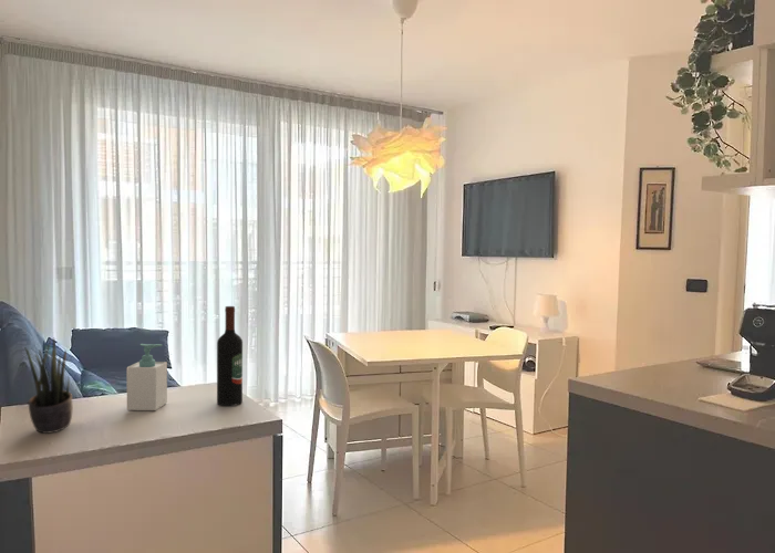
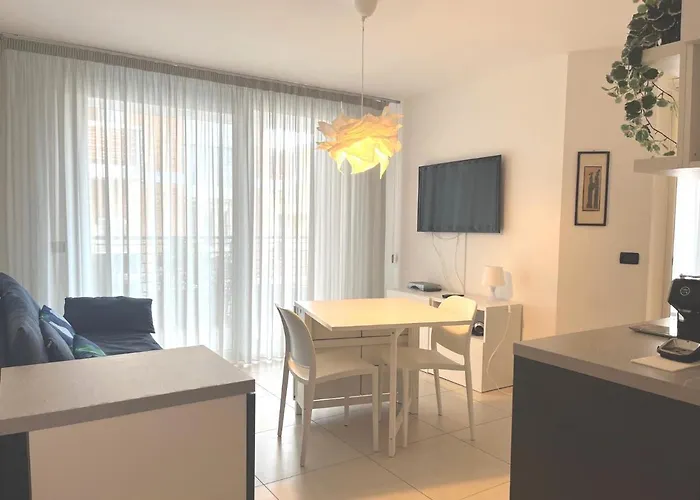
- wine bottle (229, 354)
- potted plant (48, 384)
- soap bottle (147, 375)
